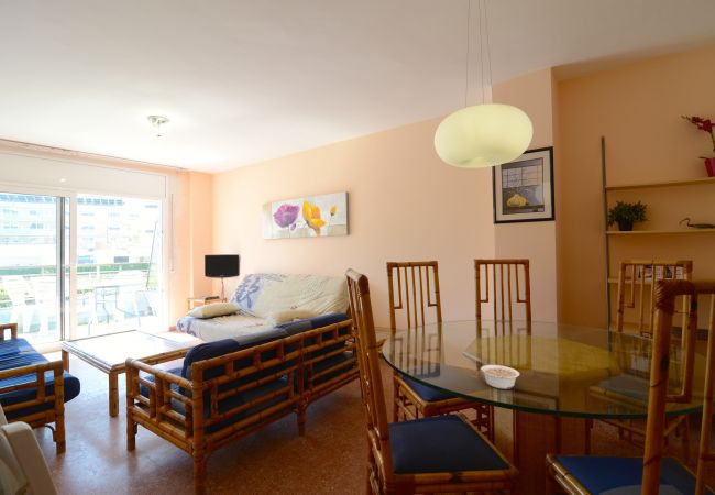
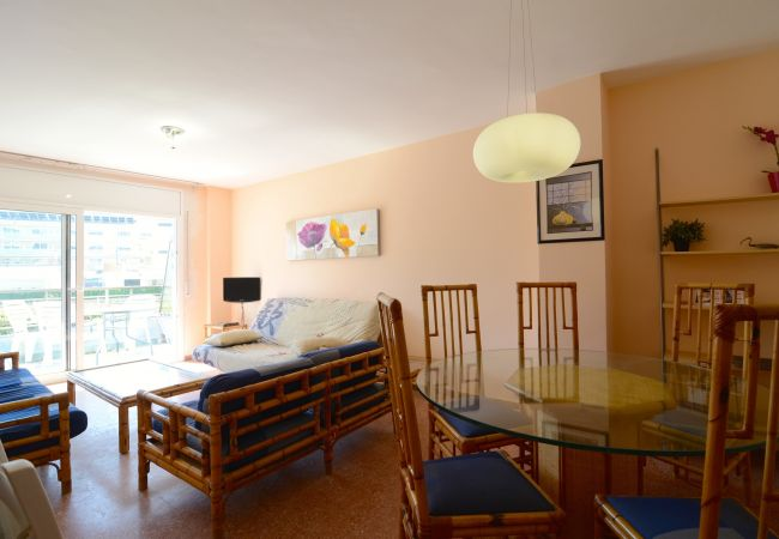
- legume (501, 376)
